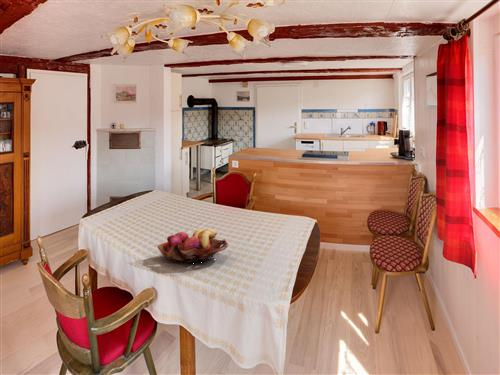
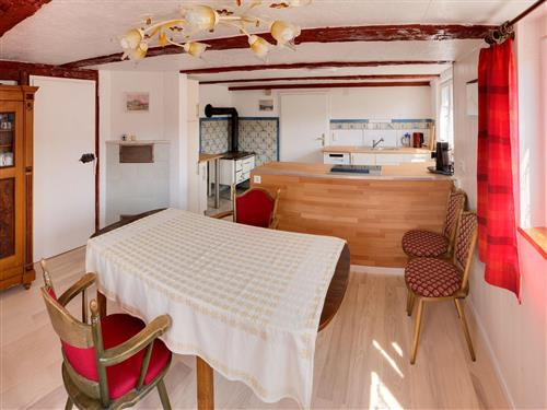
- fruit basket (194, 244)
